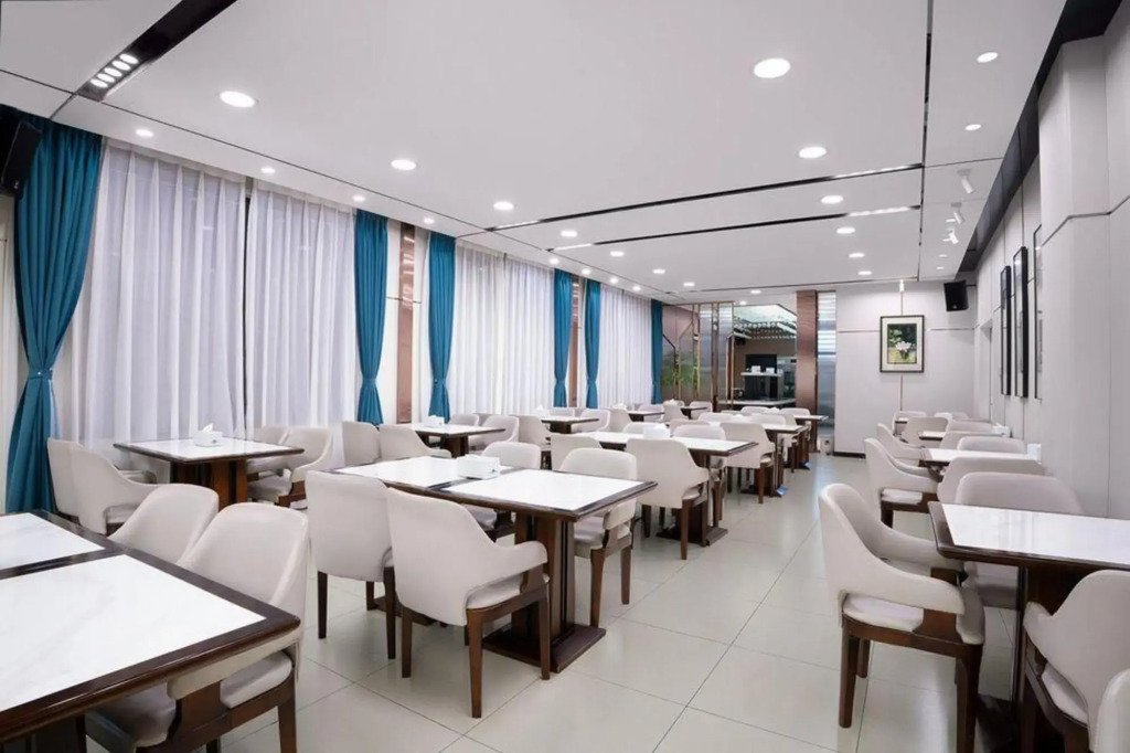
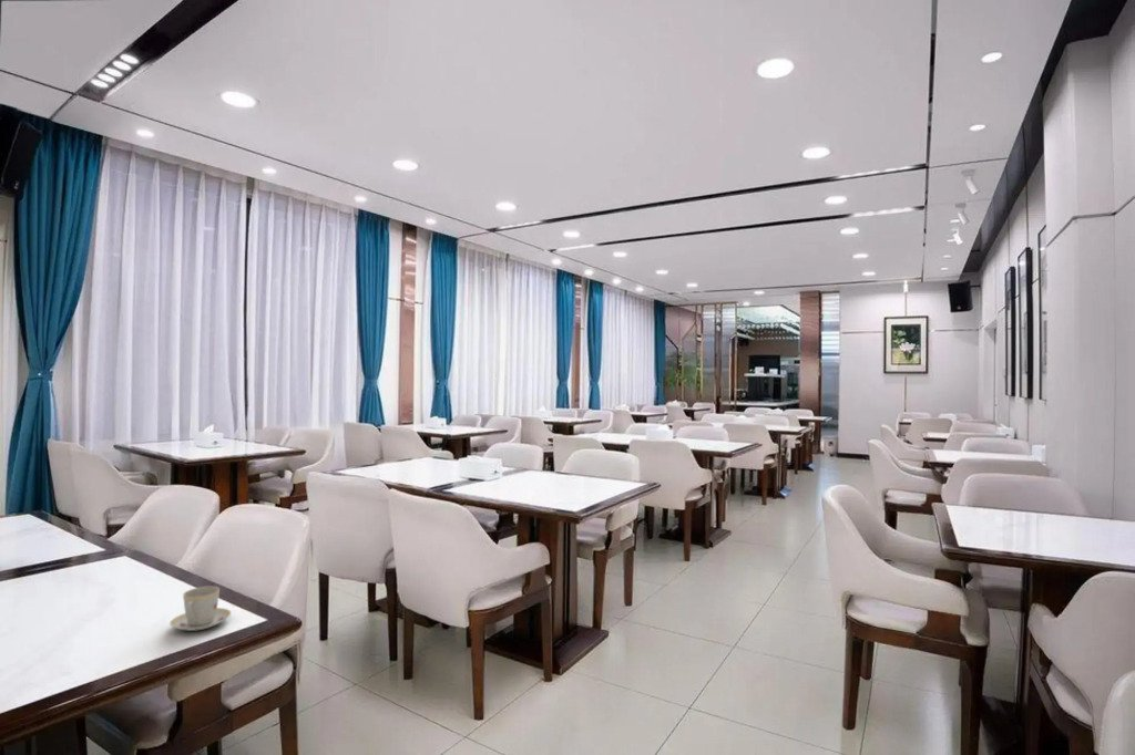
+ teacup (201, 608)
